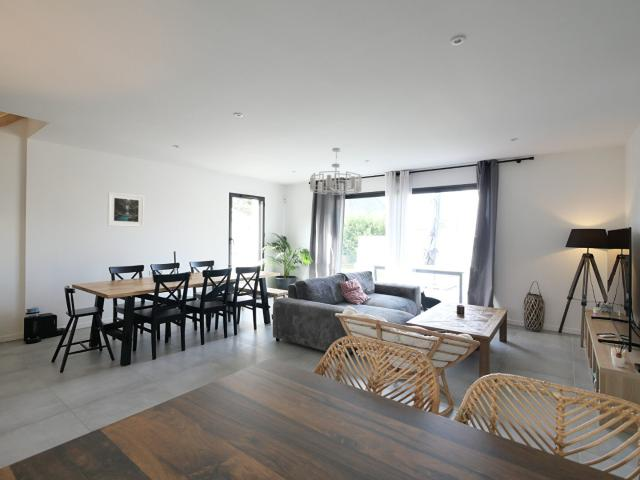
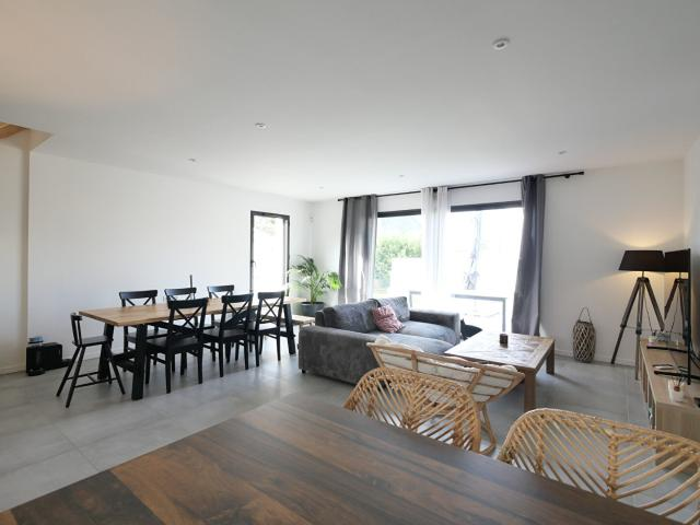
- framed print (126, 210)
- chandelier (335, 170)
